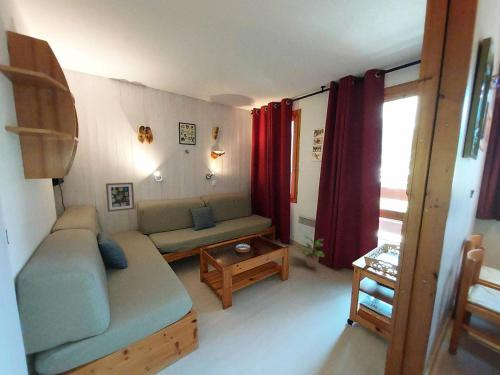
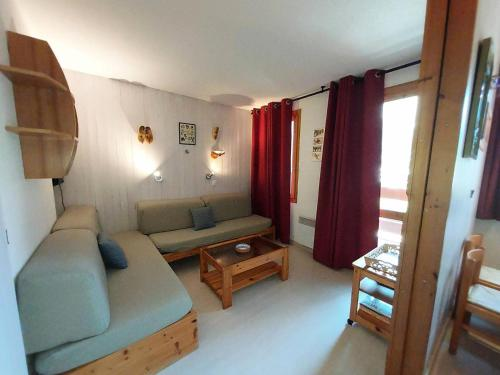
- wall art (120, 196)
- potted plant (312, 251)
